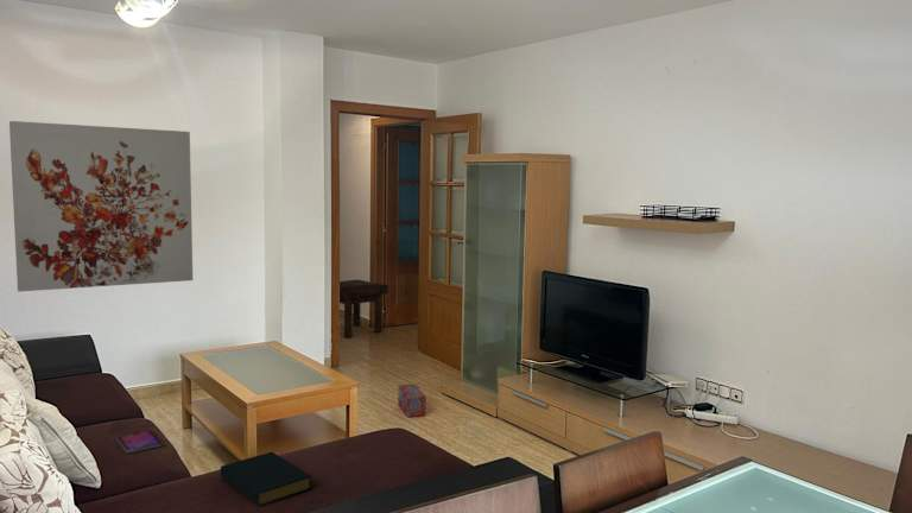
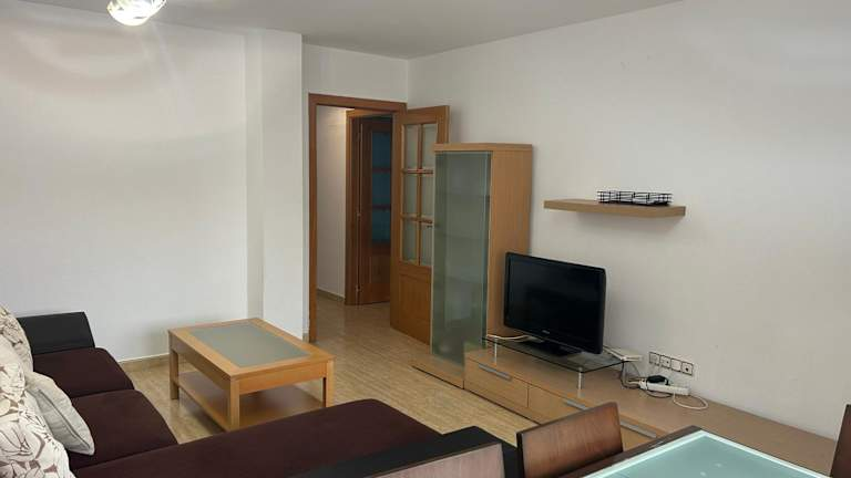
- box (411, 399)
- wall art (108, 207)
- stool (352, 308)
- hardback book (265, 476)
- tablet (139, 441)
